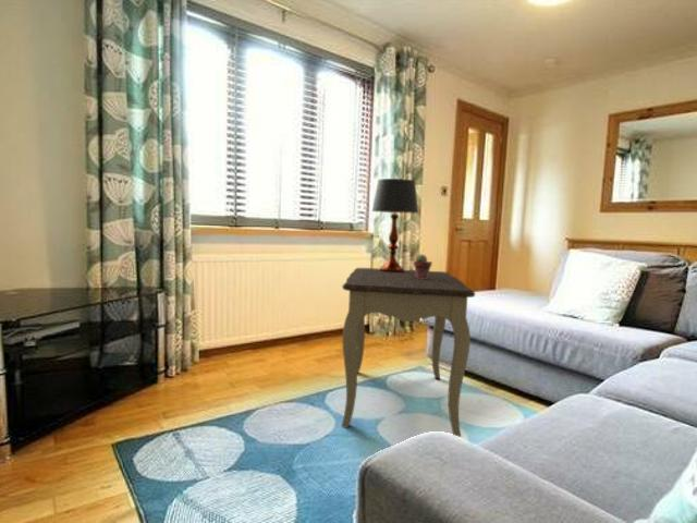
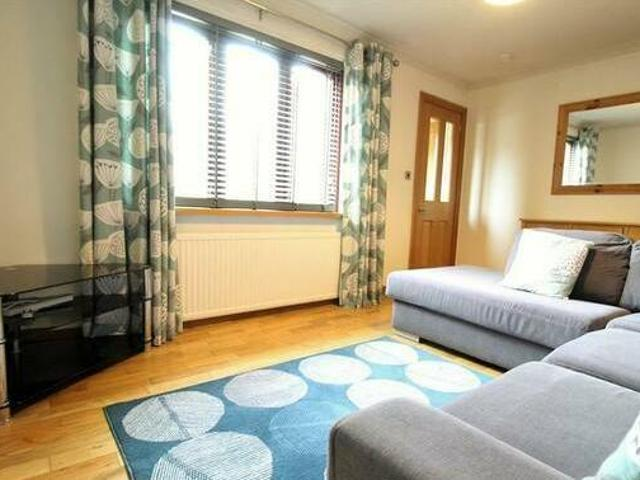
- side table (402, 320)
- potted succulent (421, 265)
- table lamp (393, 226)
